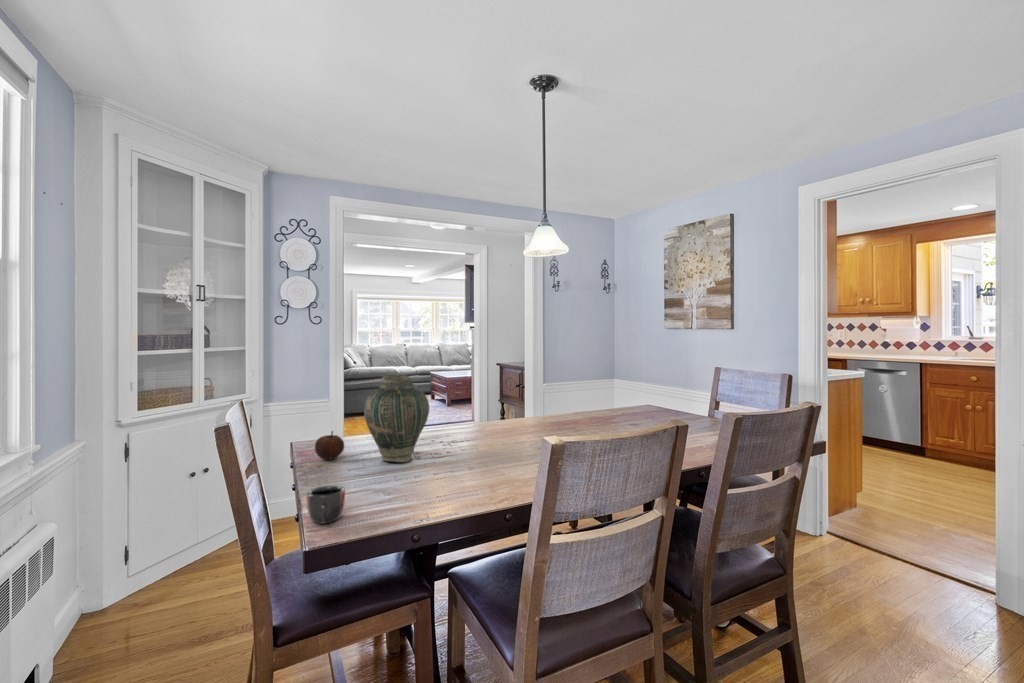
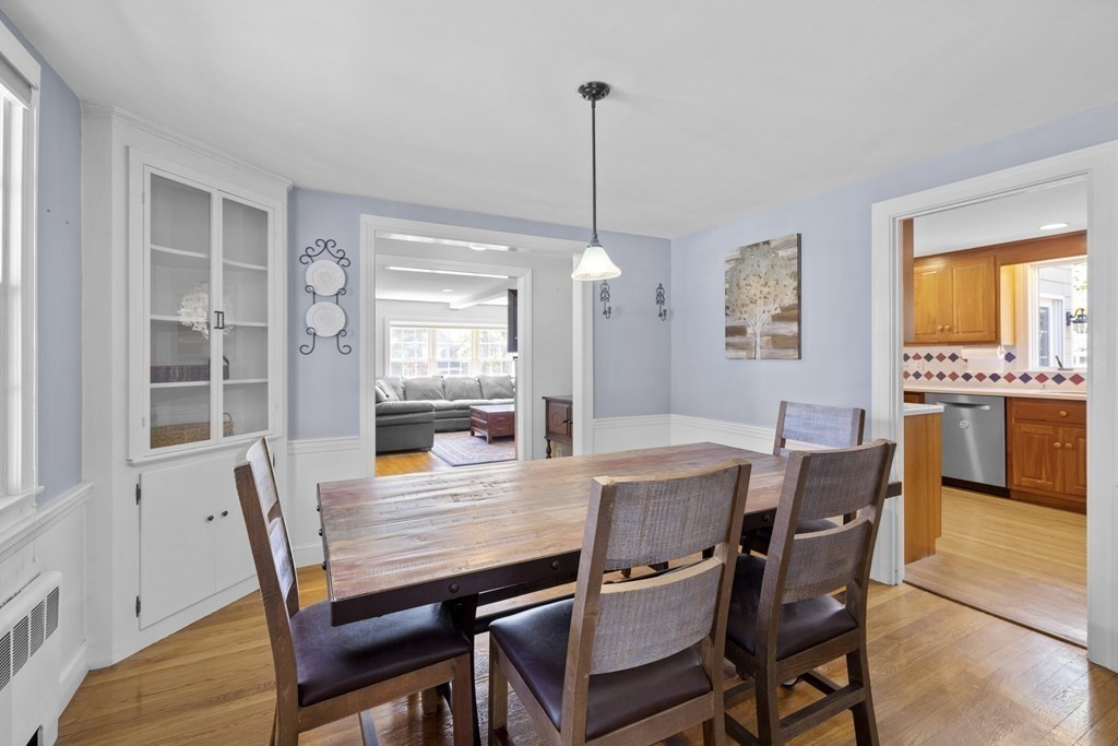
- fruit (329, 445)
- vase (397, 417)
- mug (325, 507)
